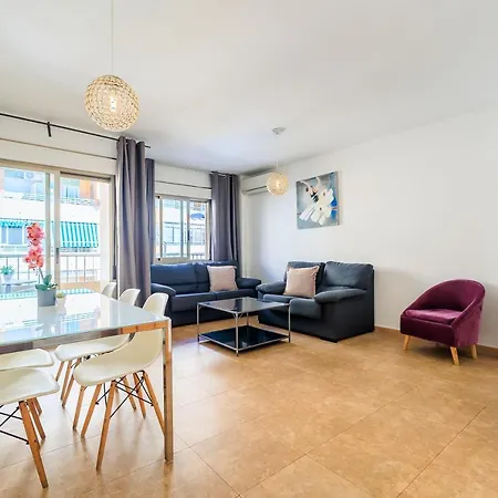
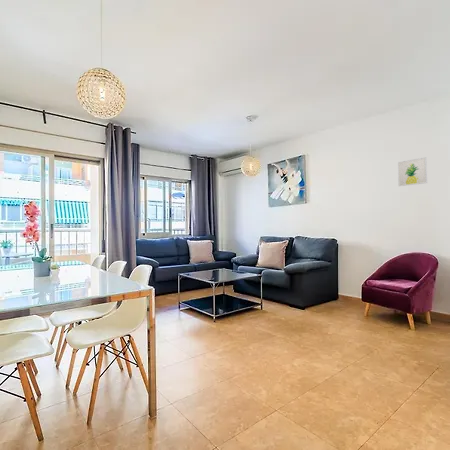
+ wall art (412, 172)
